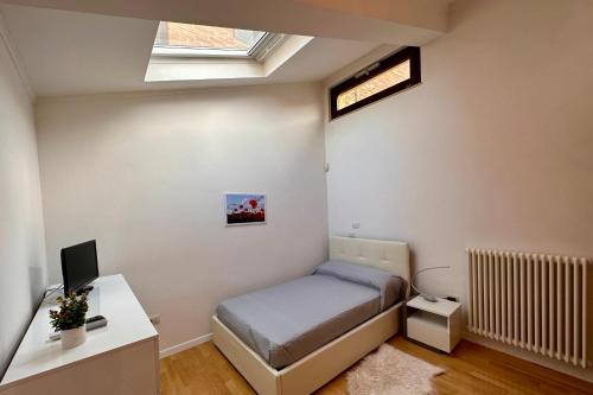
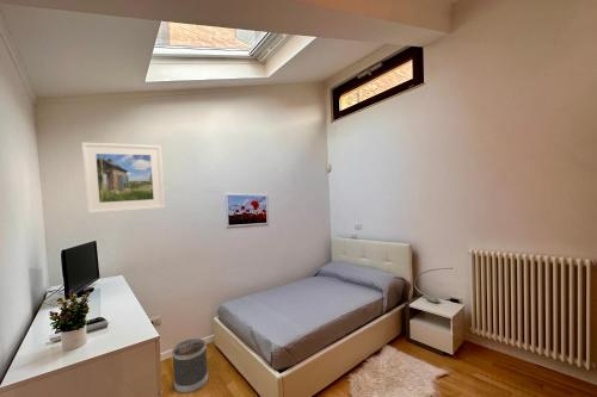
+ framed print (125, 178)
+ wastebasket (190, 364)
